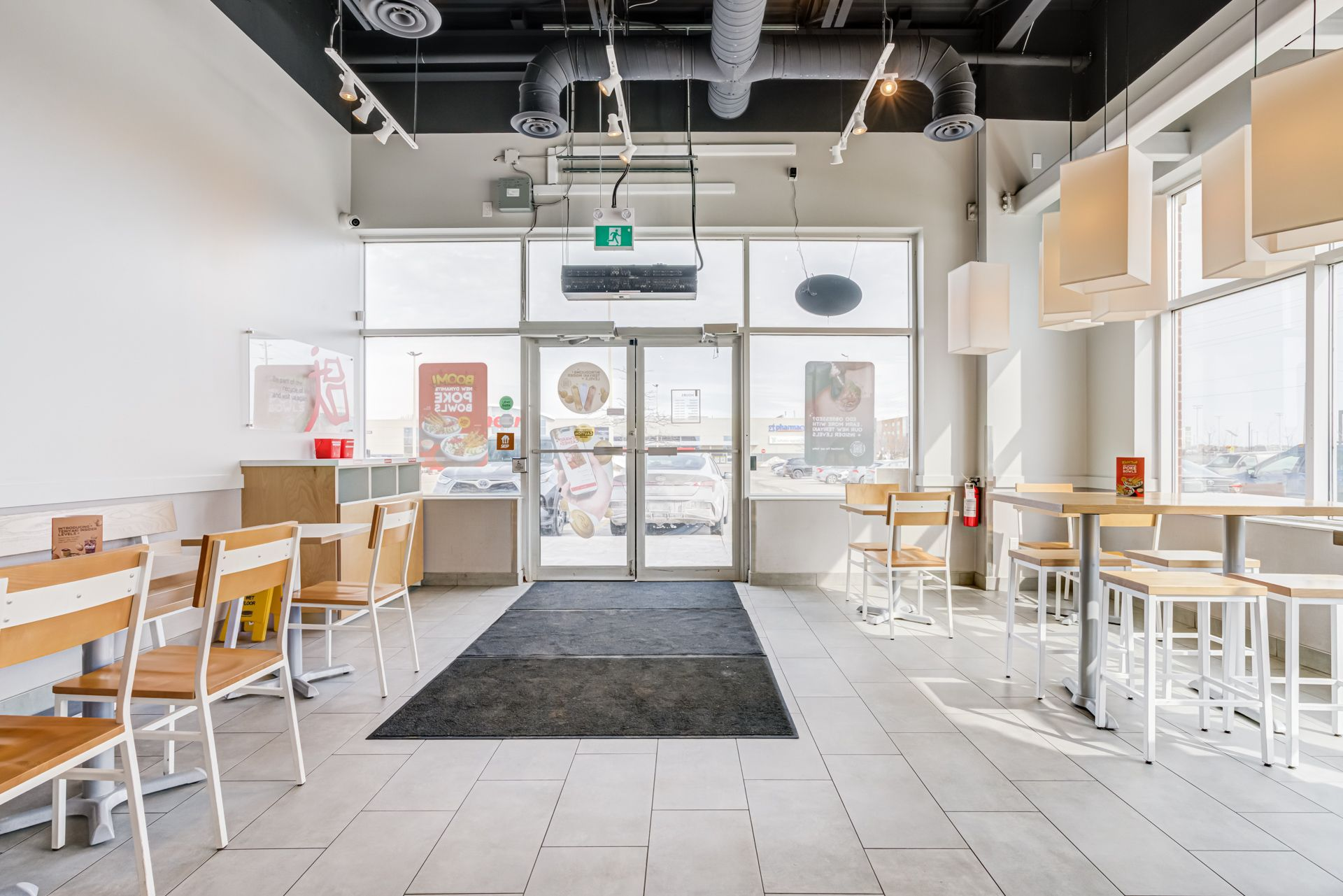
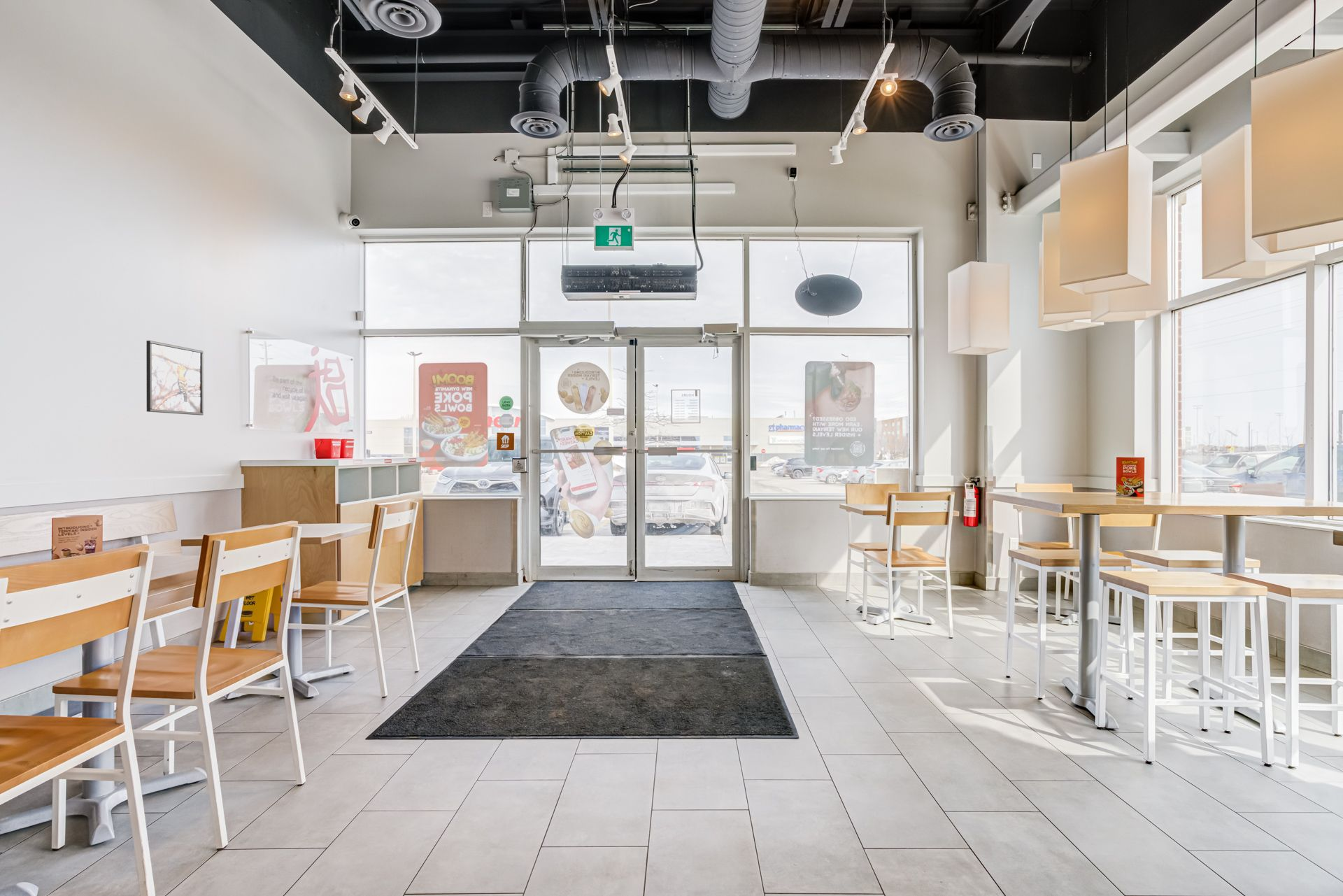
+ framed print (176, 379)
